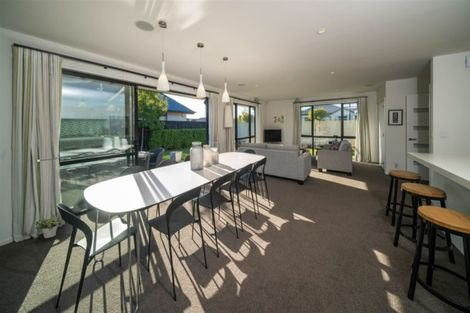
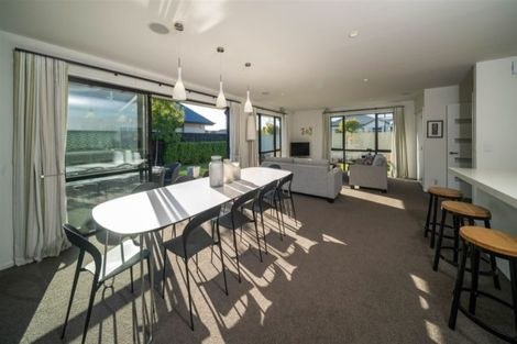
- potted plant (46, 227)
